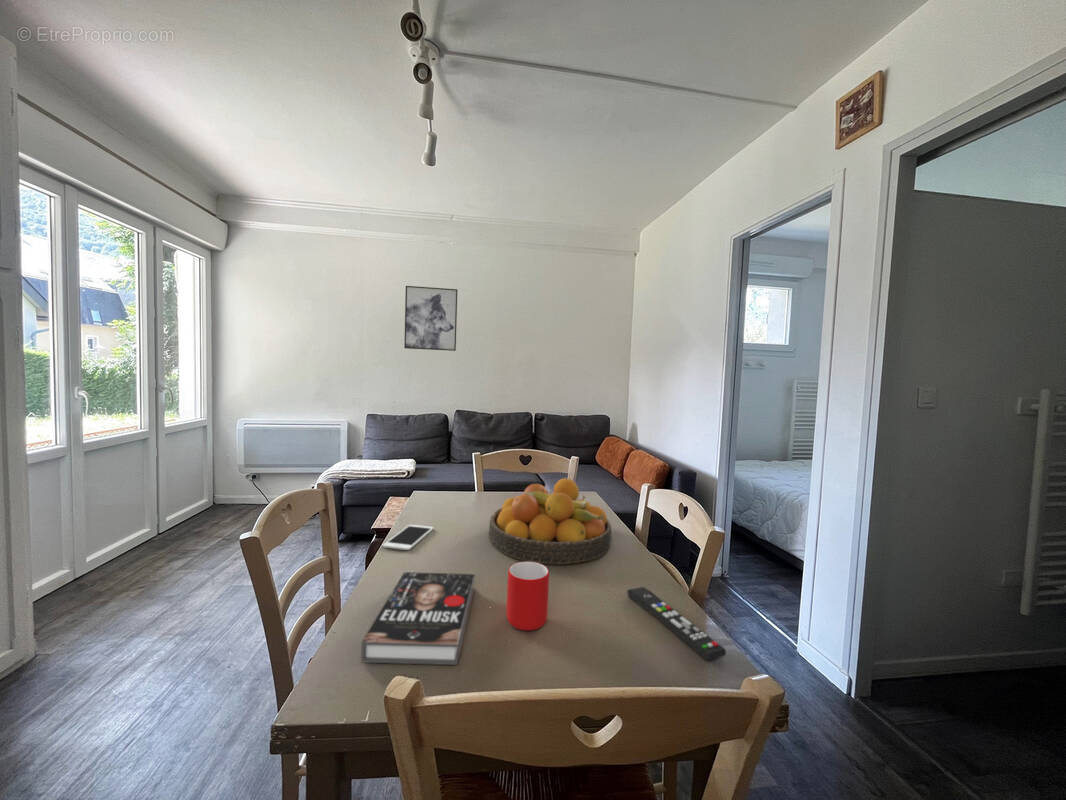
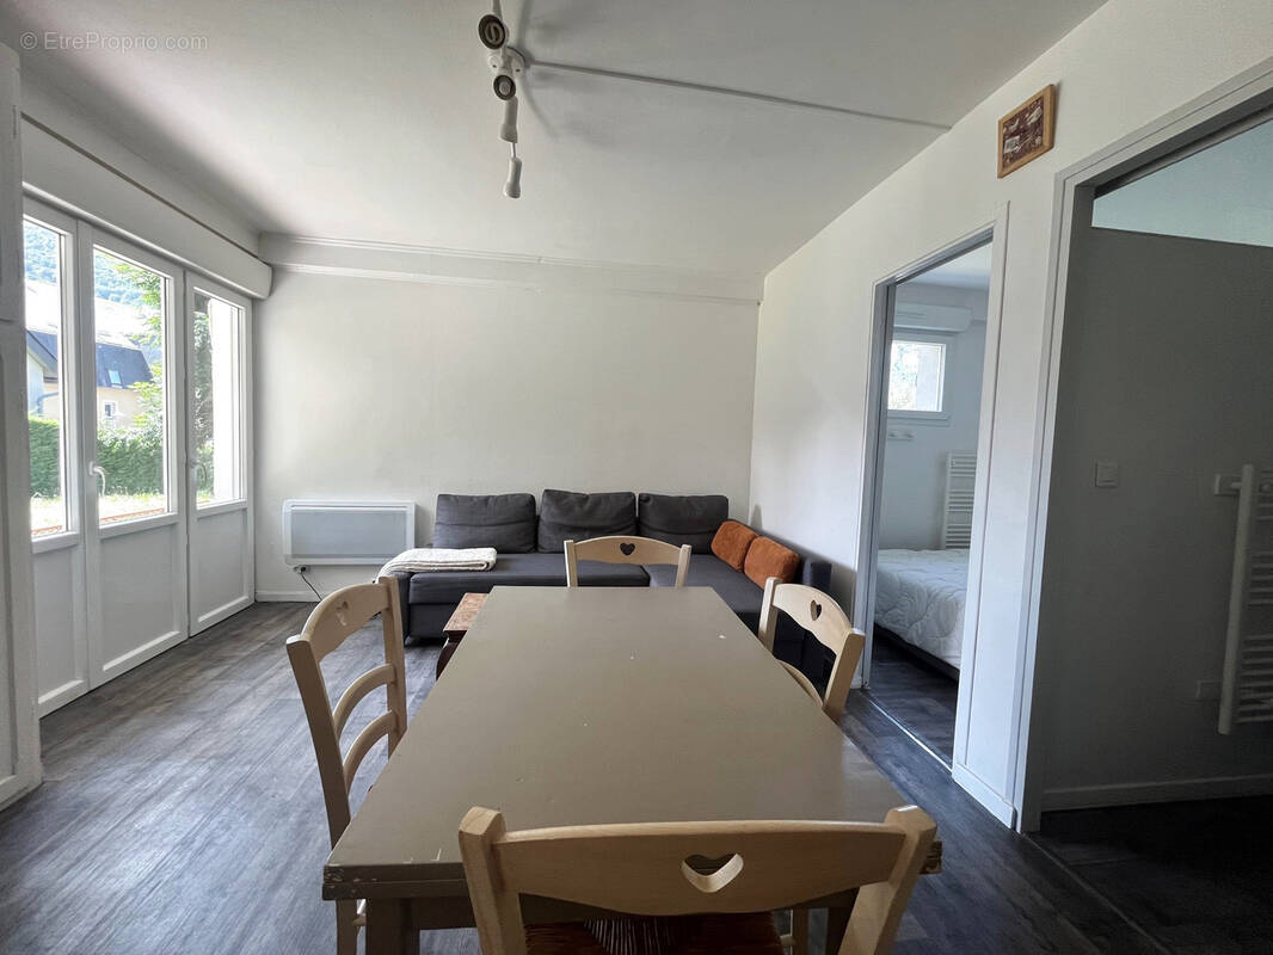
- book (426, 611)
- fruit bowl (550, 512)
- wall art (431, 318)
- mug (529, 590)
- cell phone (409, 536)
- remote control (670, 618)
